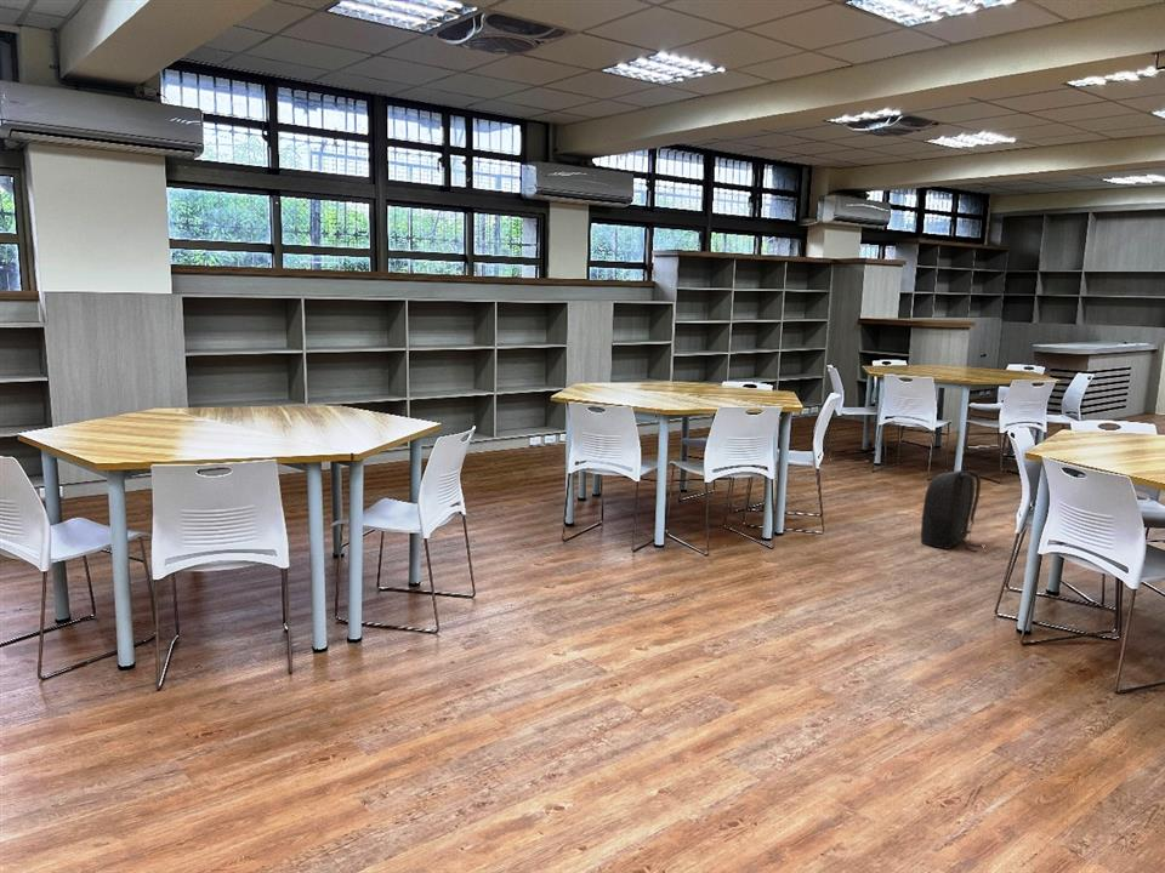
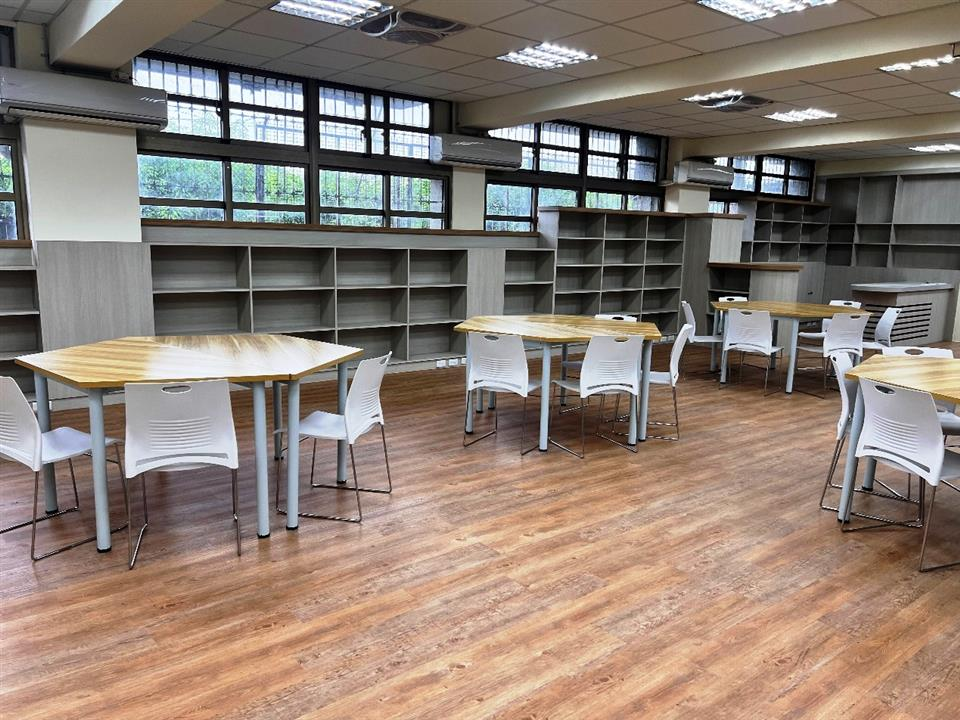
- backpack (955, 504)
